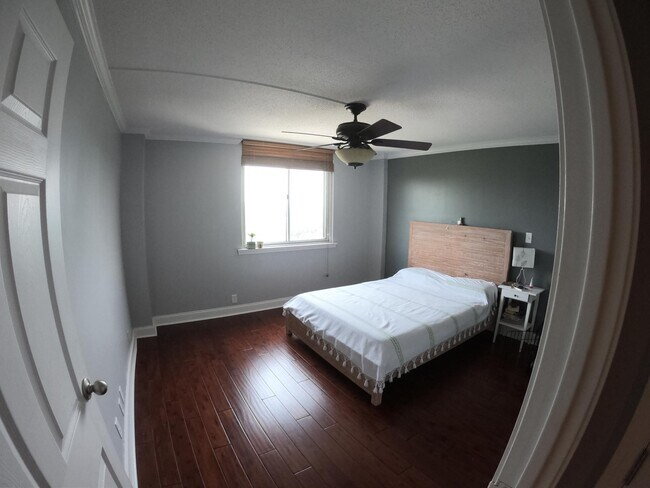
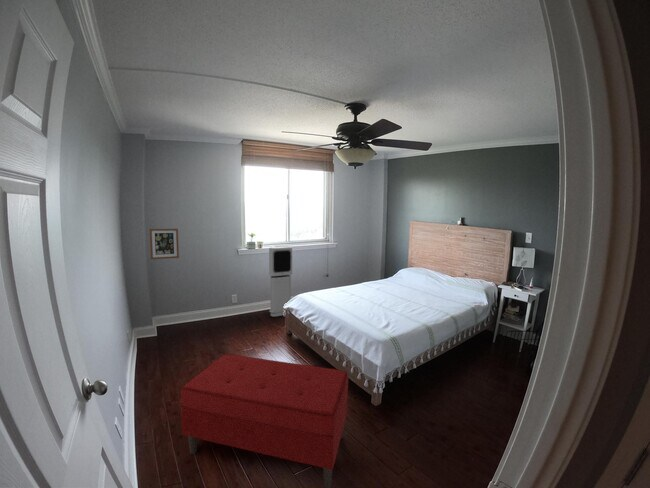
+ bench (269, 411)
+ wall art (164, 243)
+ air purifier (278, 279)
